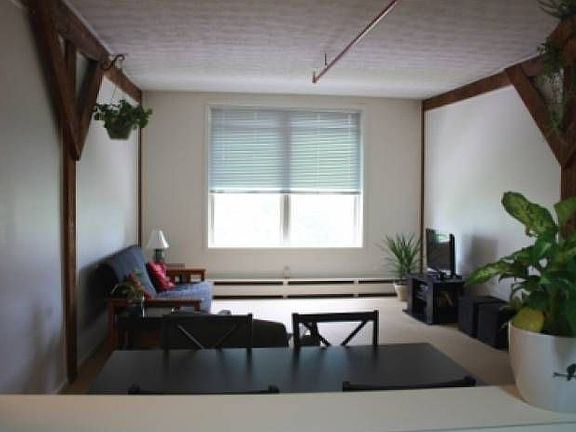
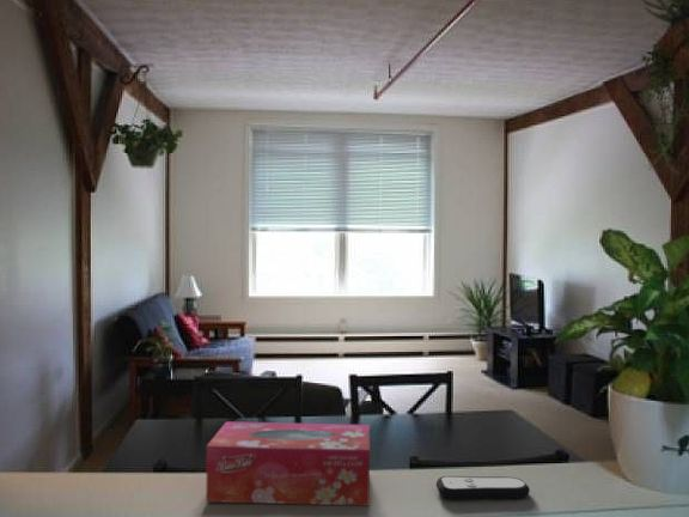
+ remote control (482, 487)
+ tissue box (292, 461)
